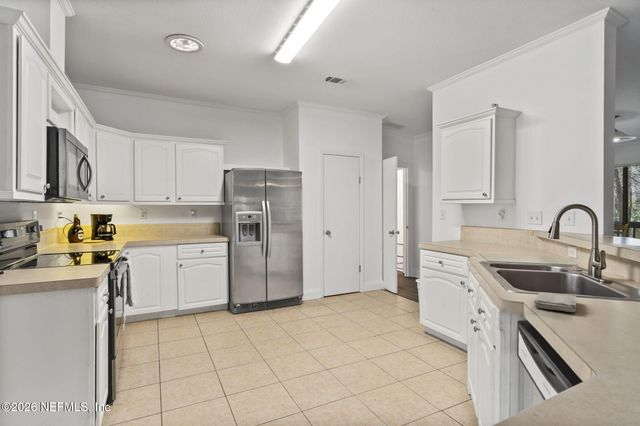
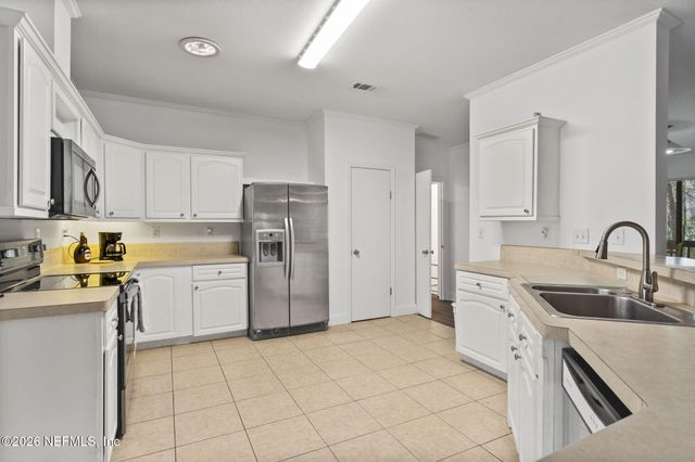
- washcloth (555, 300)
